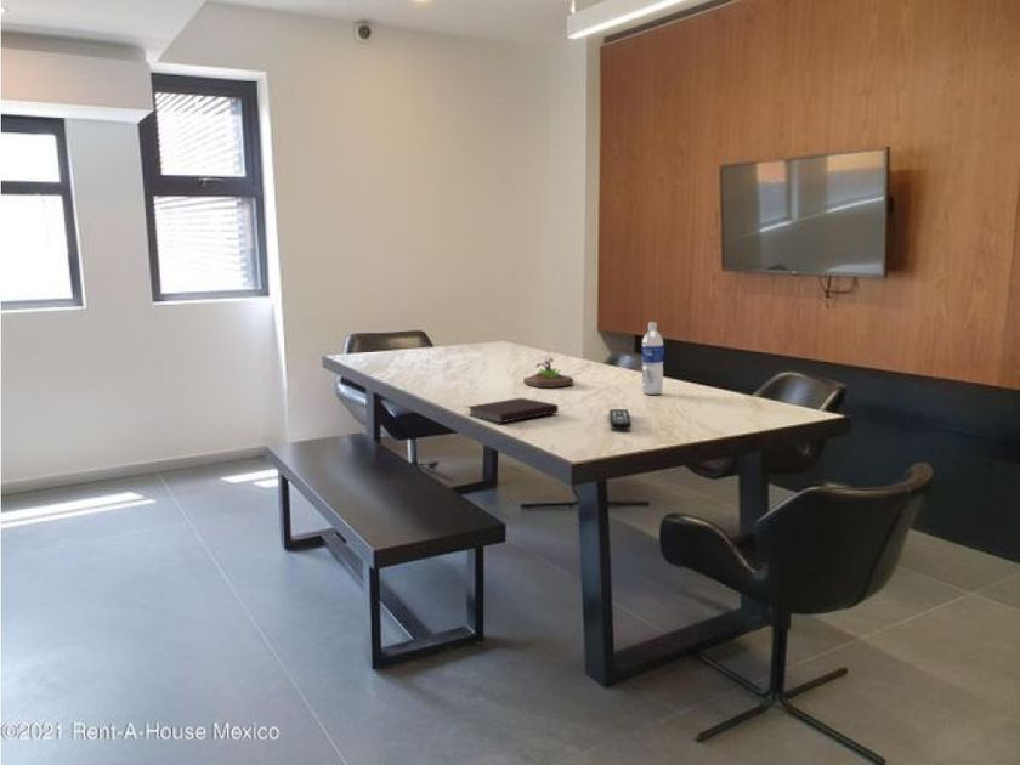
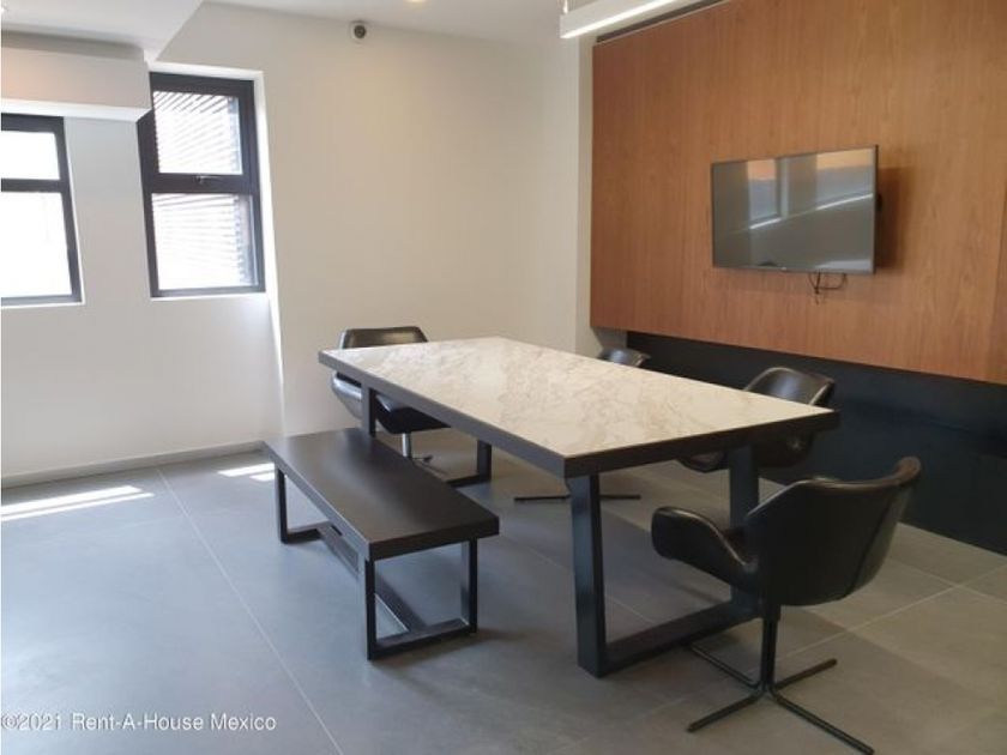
- water bottle (652, 358)
- remote control (619, 419)
- succulent planter (549, 370)
- notebook (511, 409)
